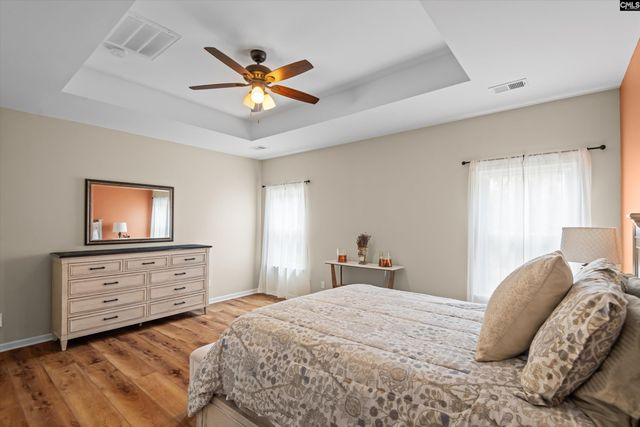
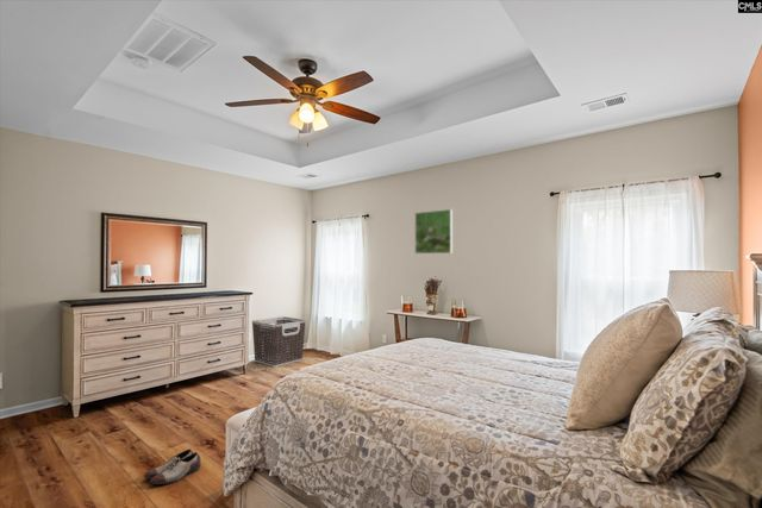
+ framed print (432, 232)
+ shoe (173, 465)
+ clothes hamper (279, 339)
